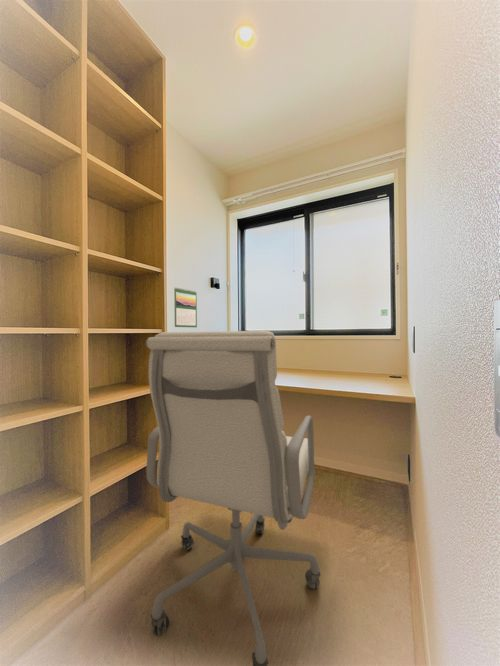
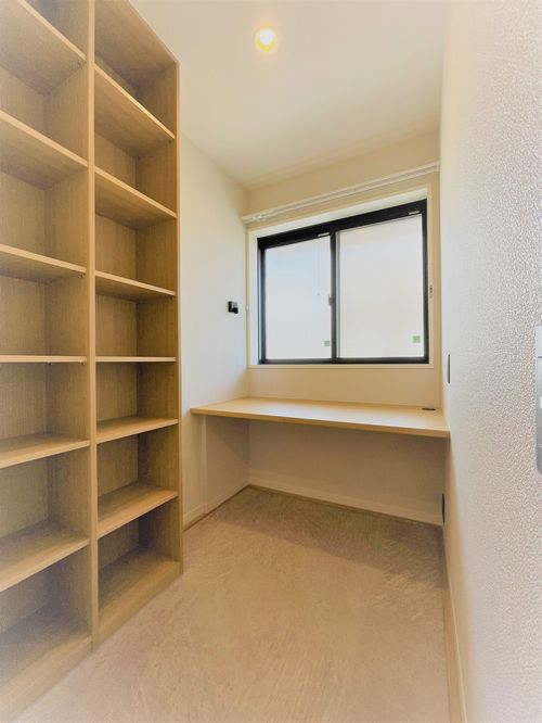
- calendar (186, 307)
- office chair (237, 455)
